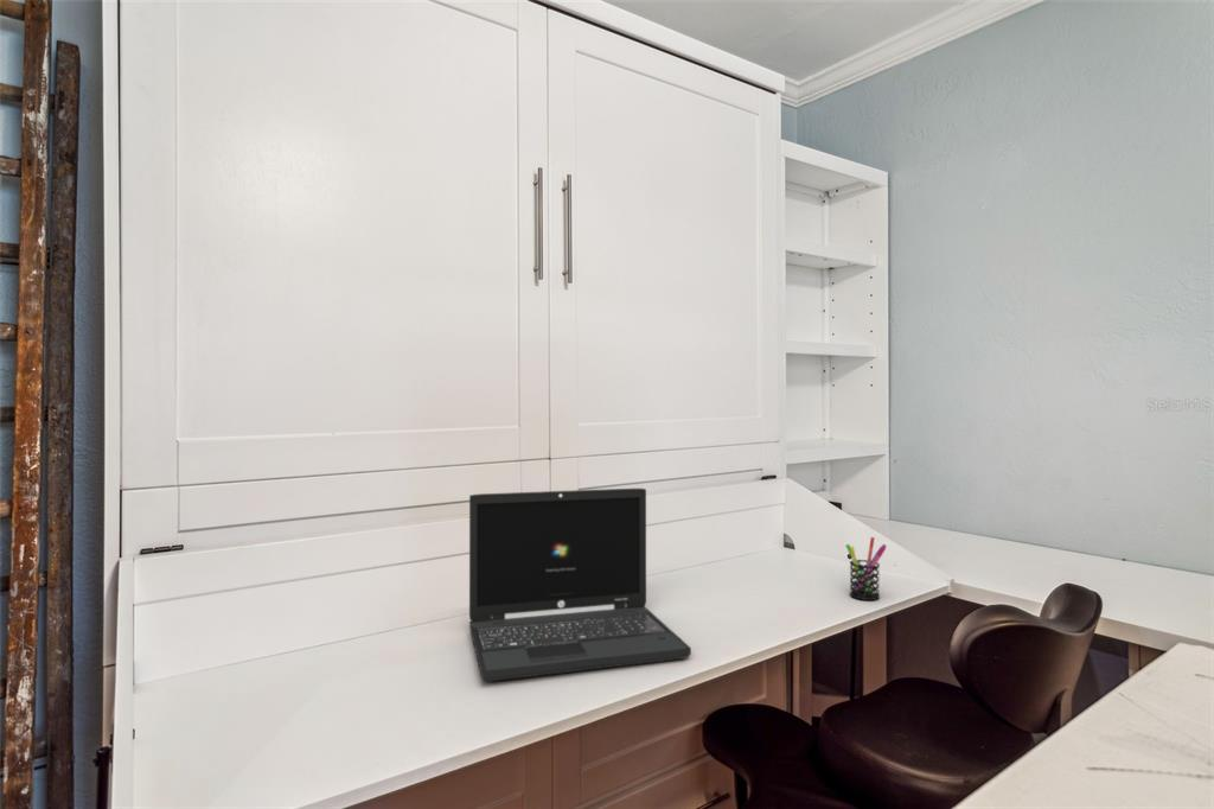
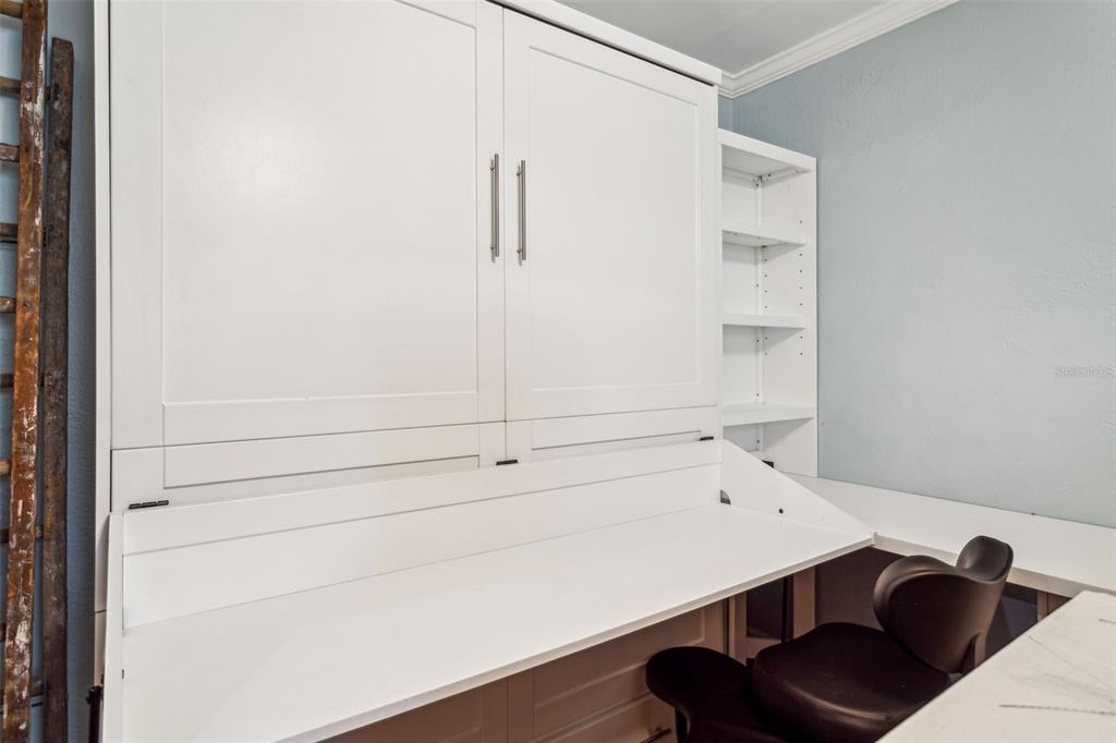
- pen holder (862, 566)
- laptop (574, 572)
